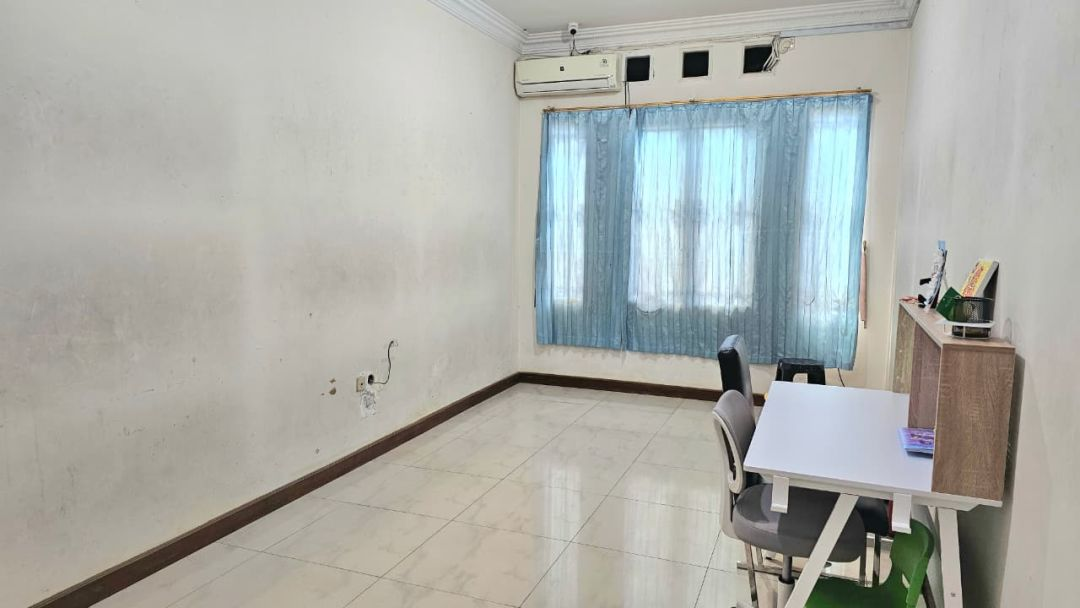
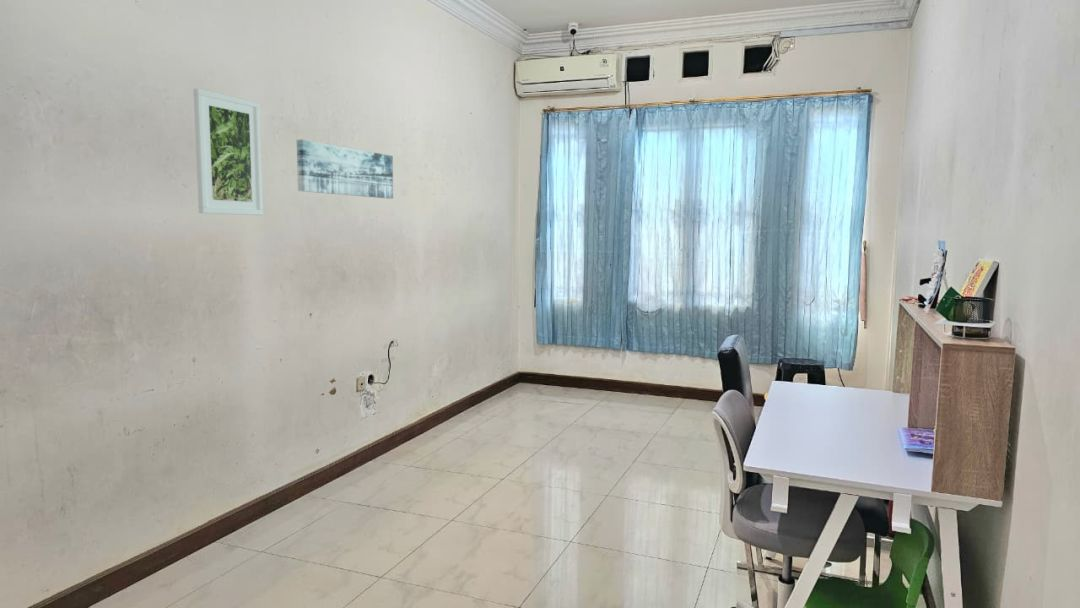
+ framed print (230, 155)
+ wall art (349, 171)
